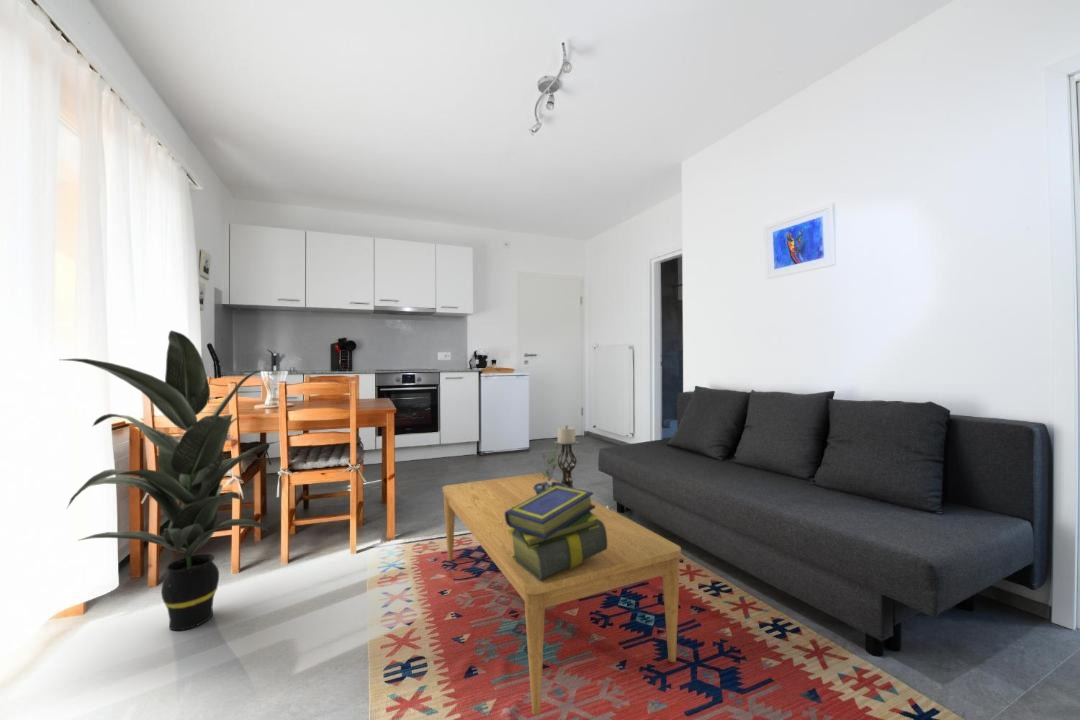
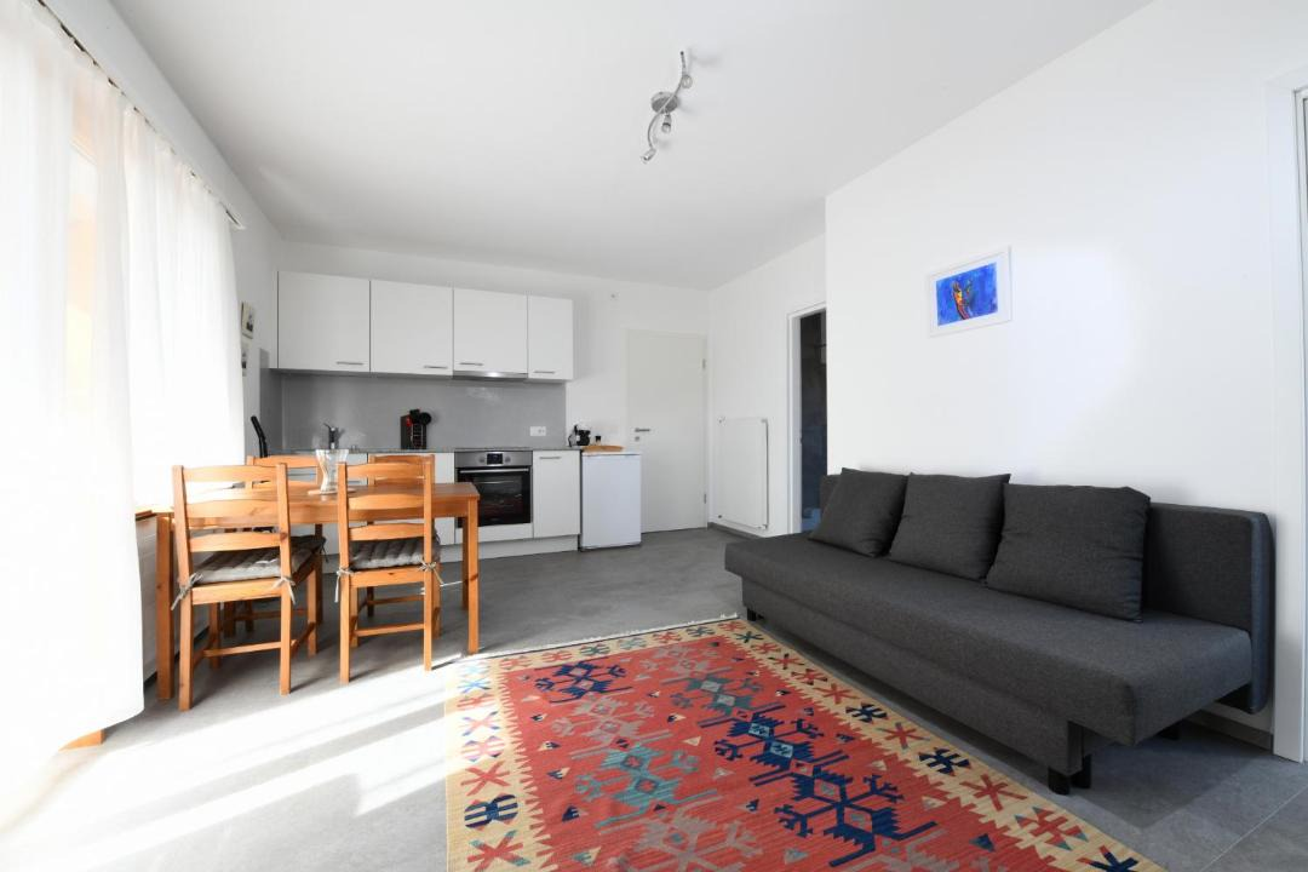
- coffee table (525, 569)
- stack of books (556, 529)
- indoor plant (177, 479)
- potted plant (551, 481)
- candle holder (566, 460)
